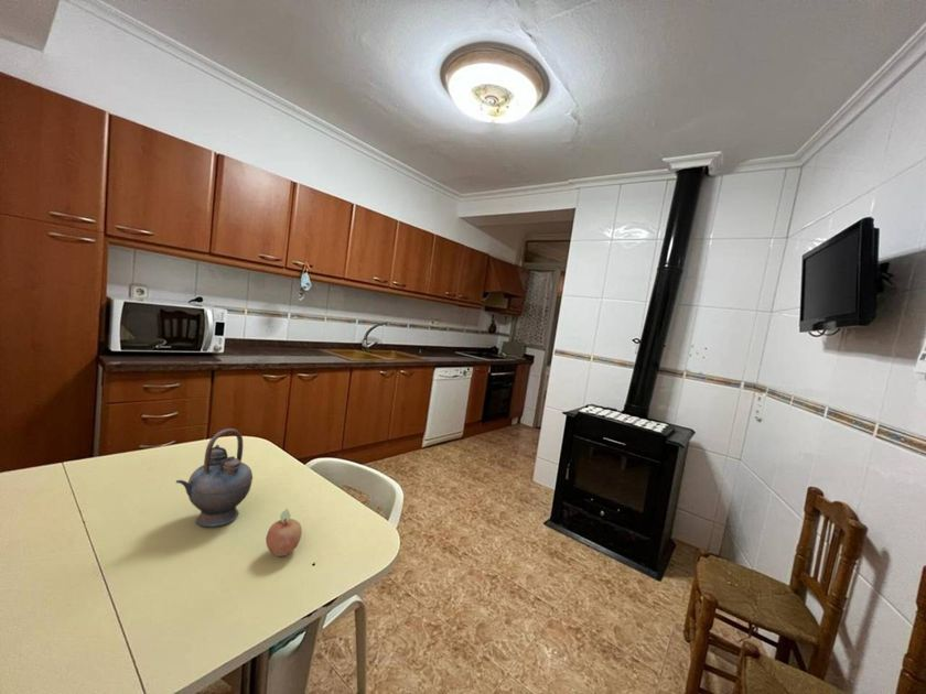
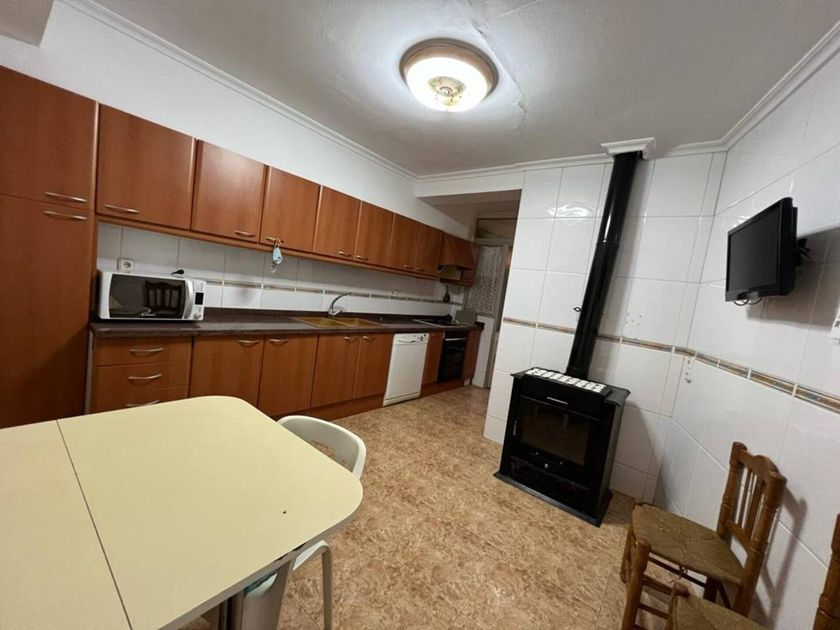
- fruit (284, 533)
- teapot (215, 475)
